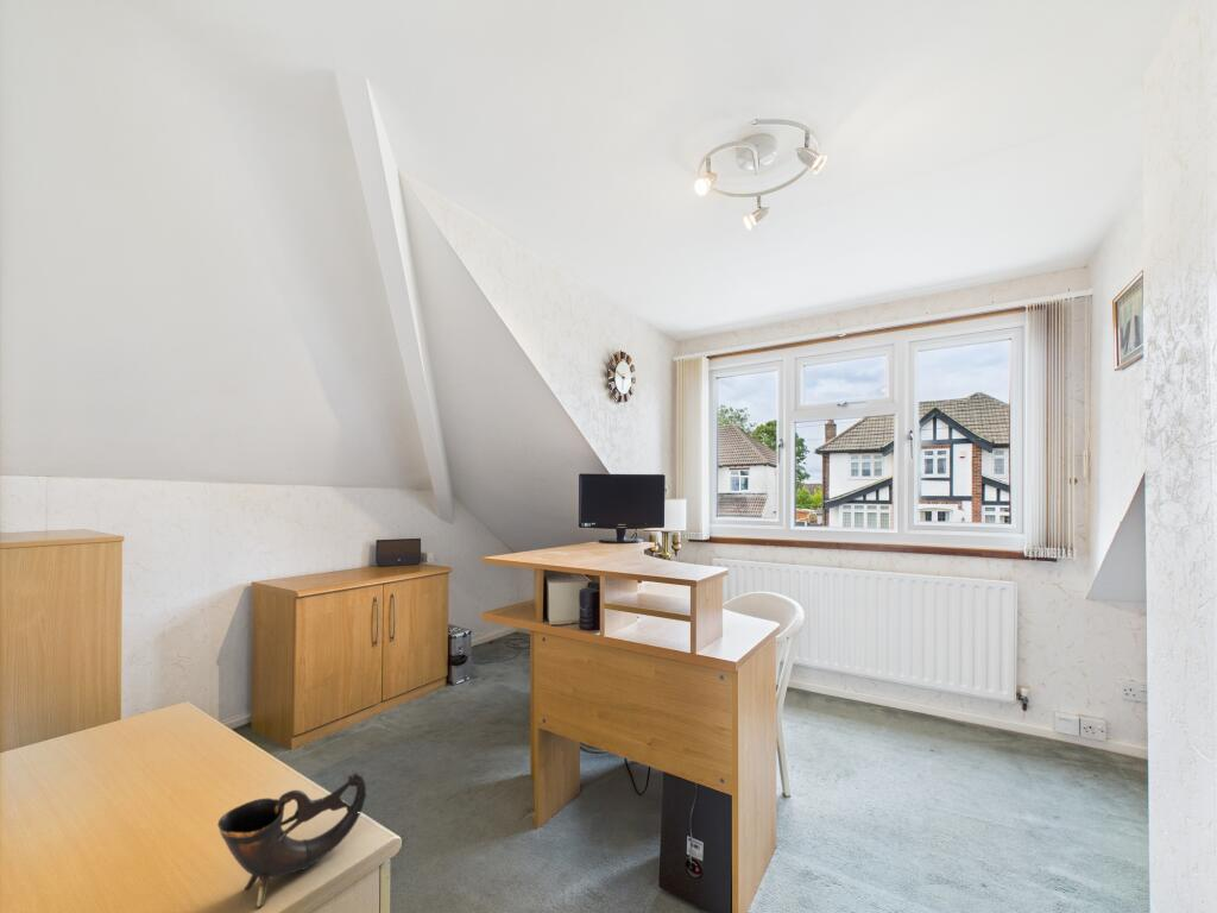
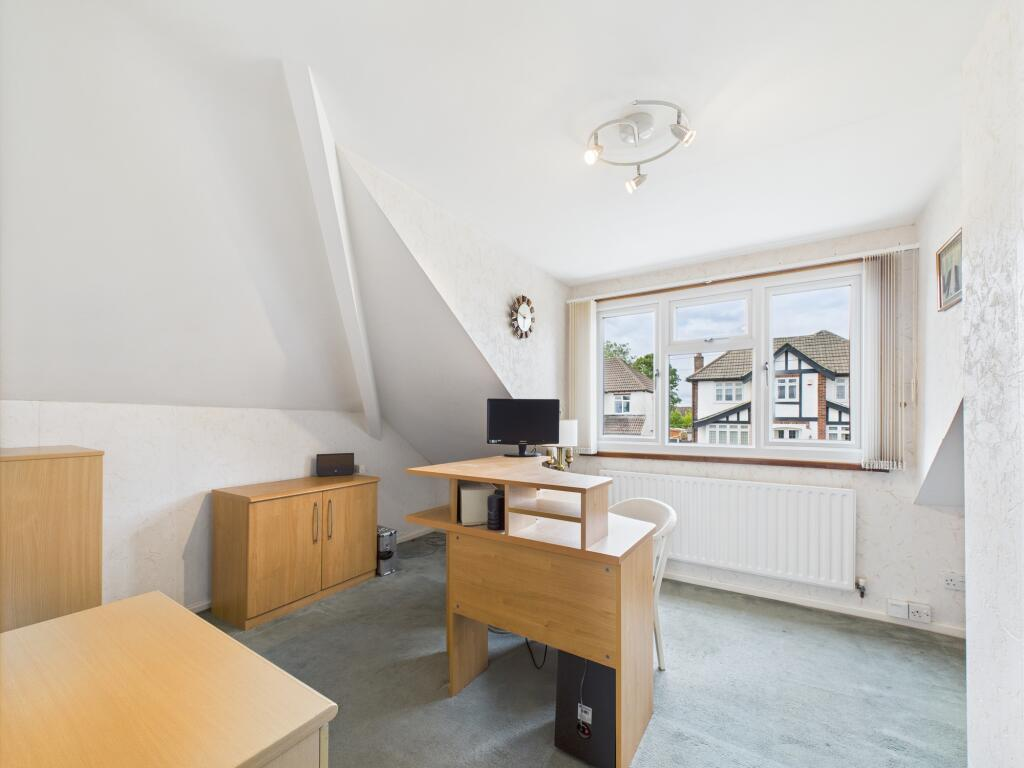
- cup (297, 825)
